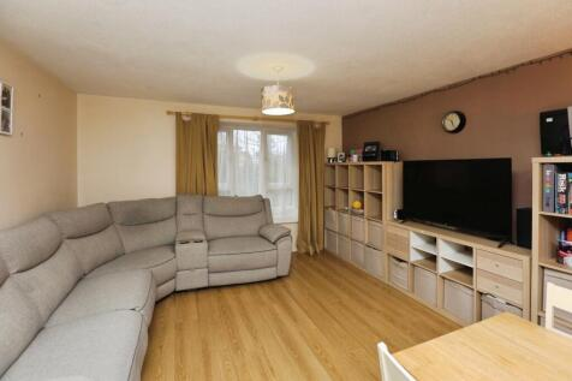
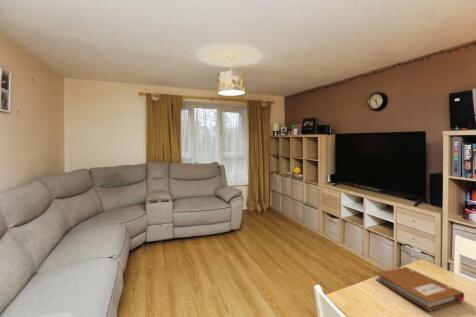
+ notebook (418, 286)
